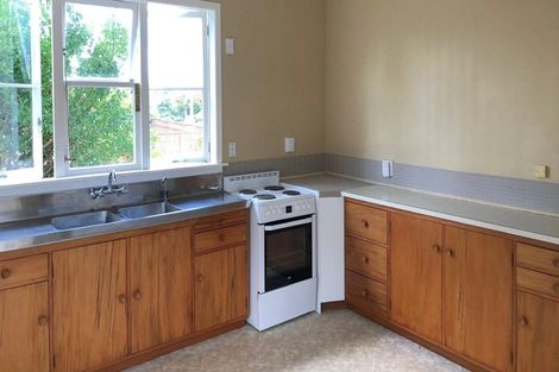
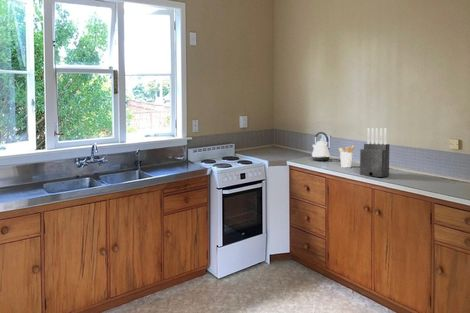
+ utensil holder (347, 156)
+ kettle (320, 146)
+ knife block (373, 152)
